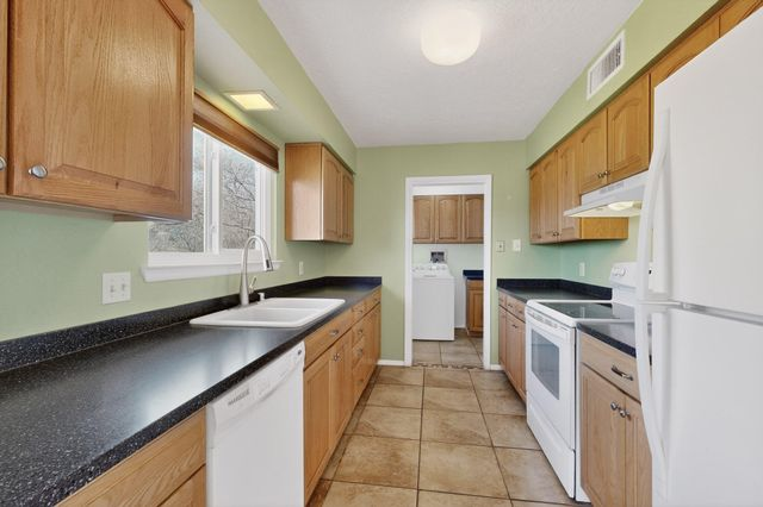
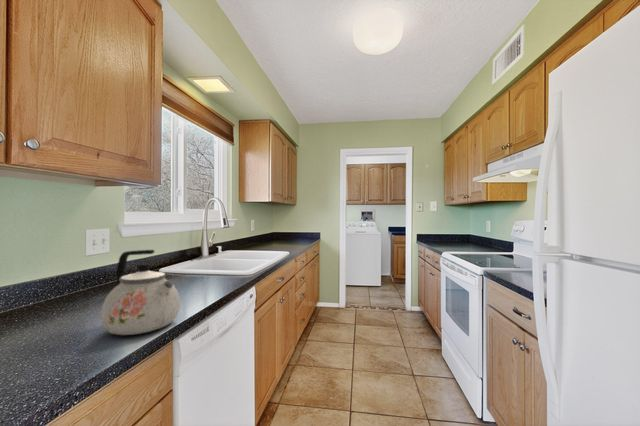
+ kettle (143, 287)
